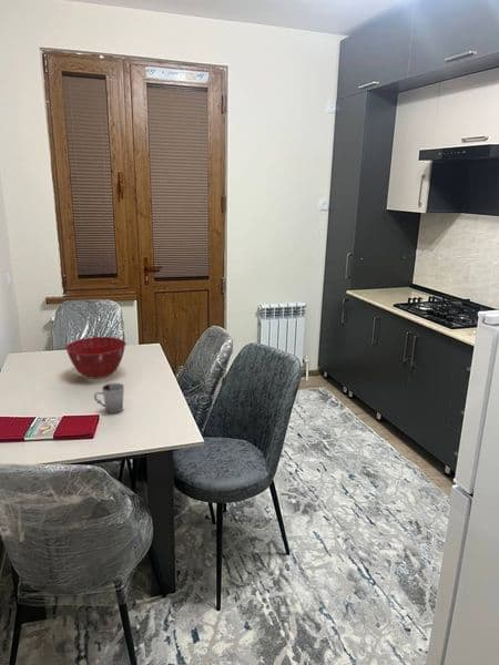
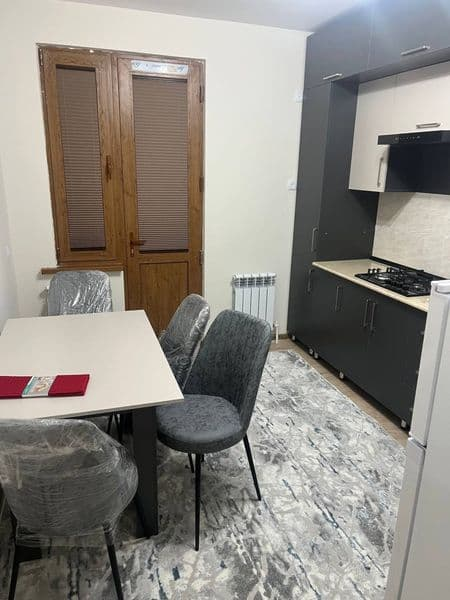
- cup (109, 398)
- mixing bowl (96, 359)
